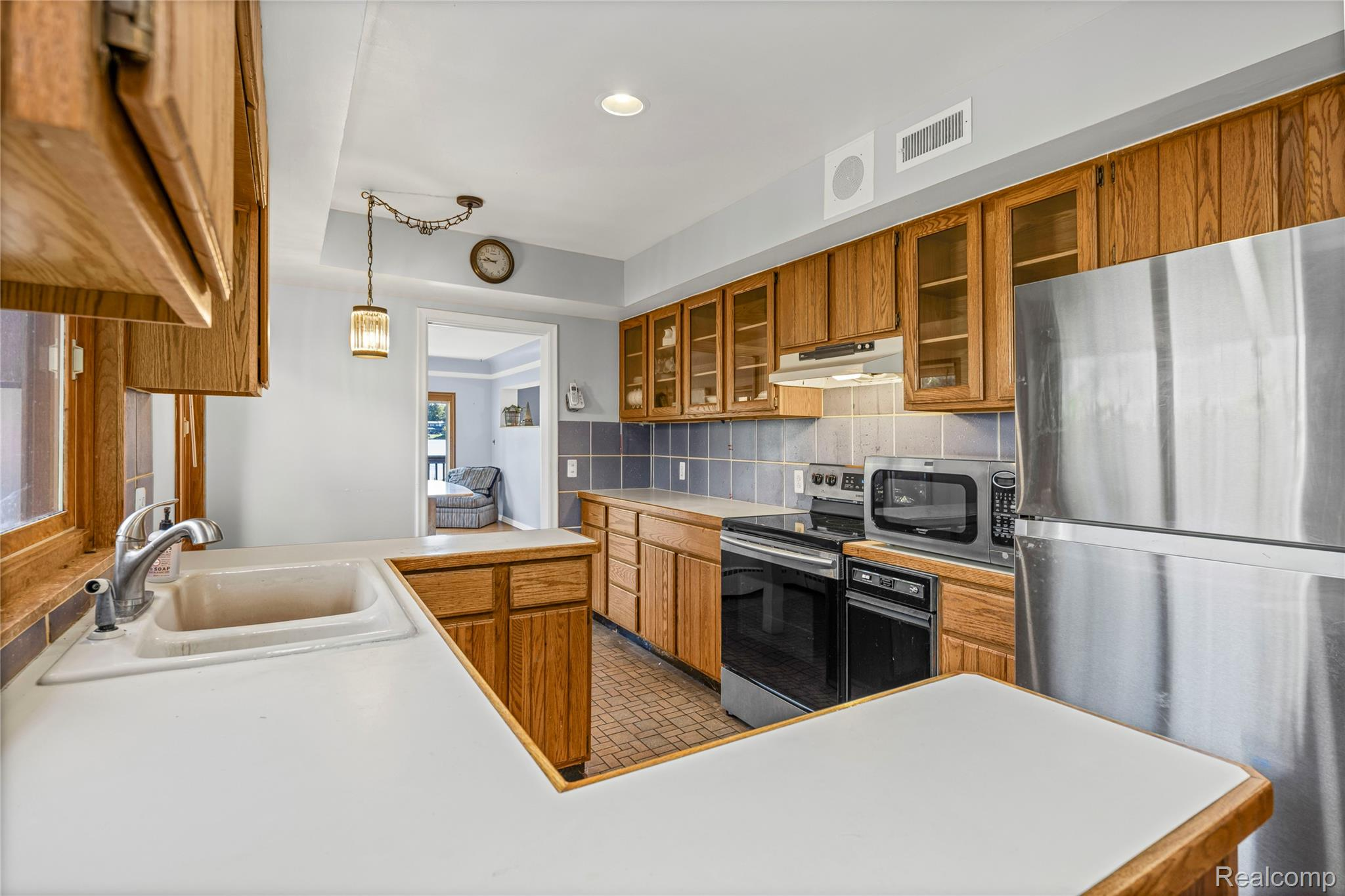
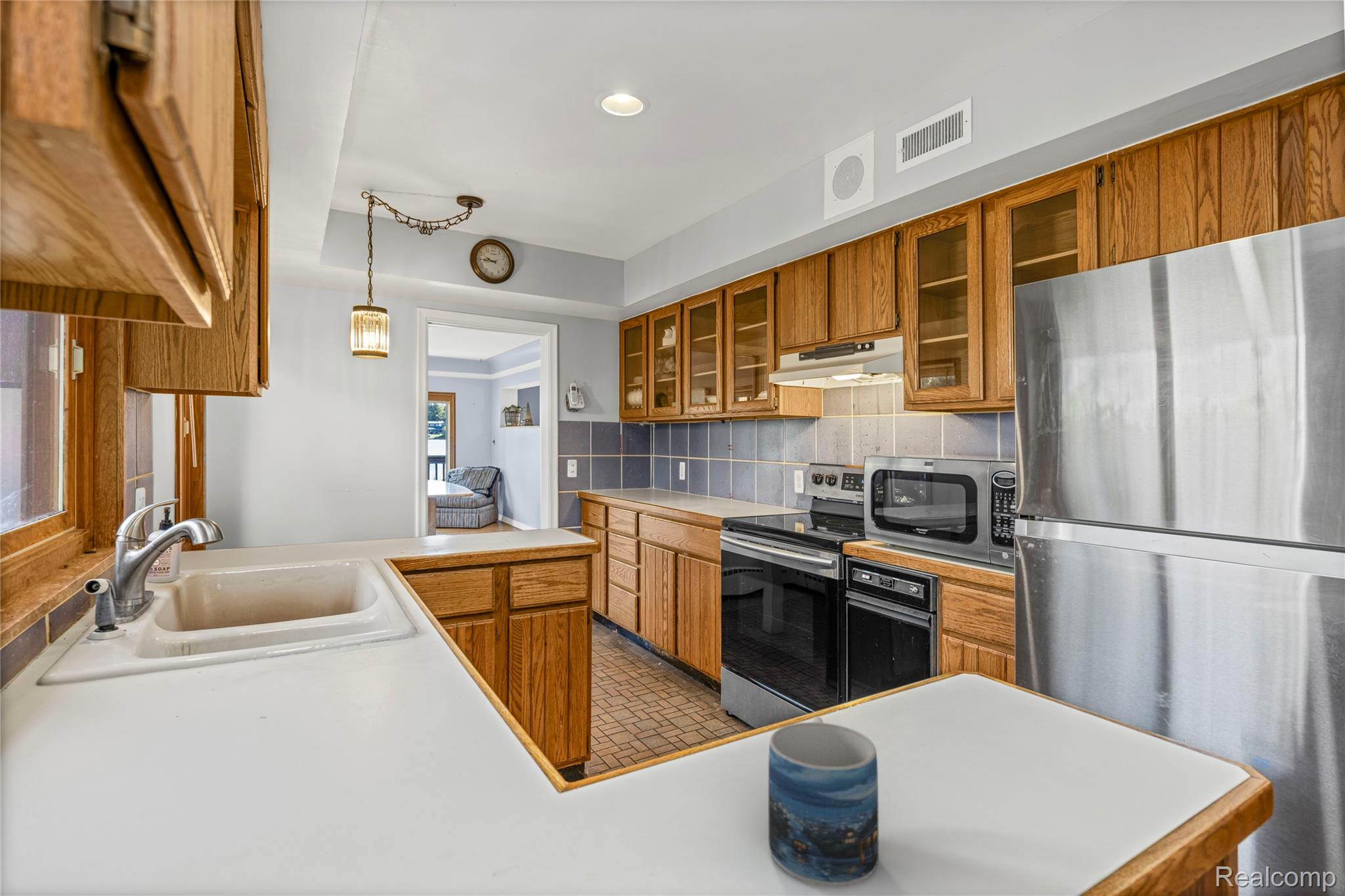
+ mug (821, 785)
